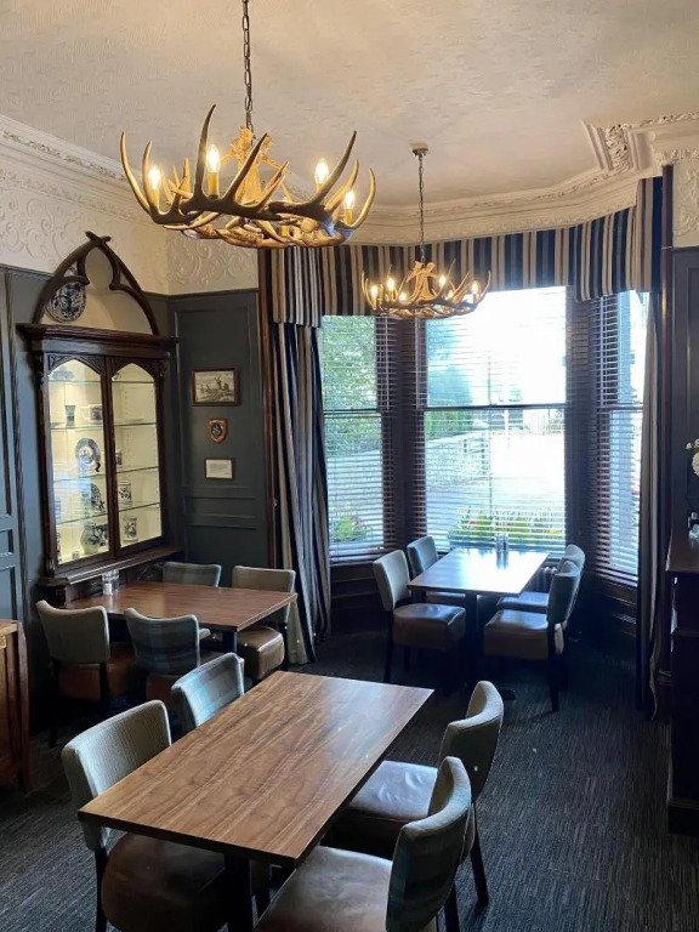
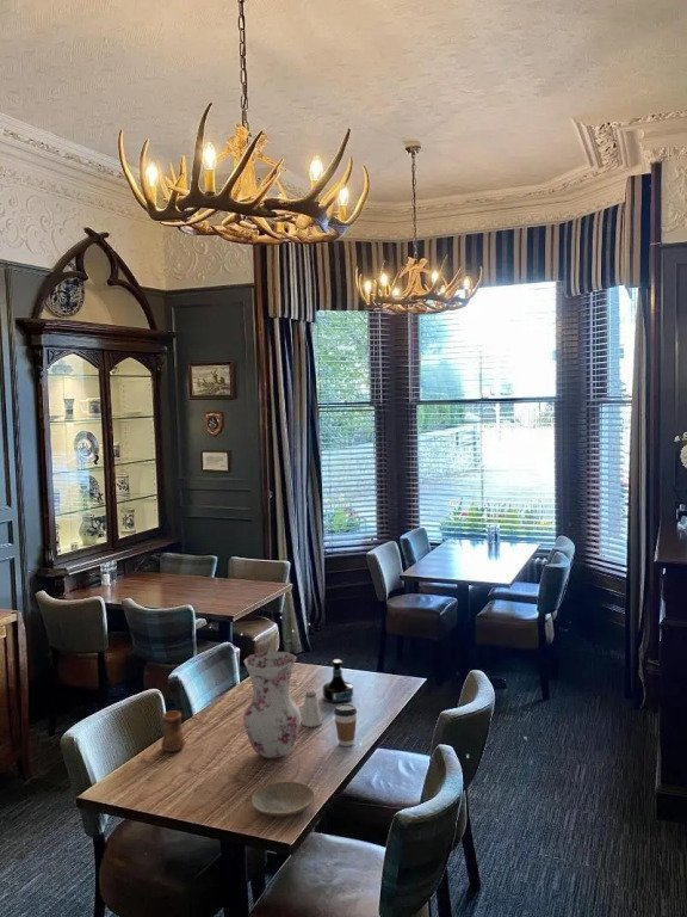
+ saltshaker (311, 707)
+ coffee cup (346, 725)
+ cup (172, 731)
+ vase (271, 706)
+ tequila bottle (338, 678)
+ plate (283, 801)
